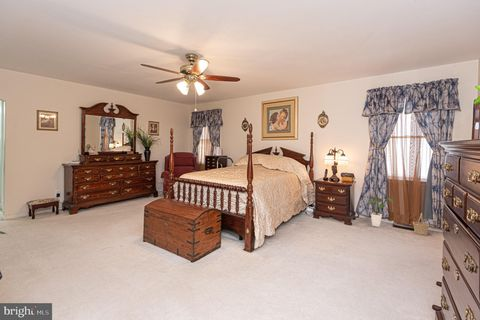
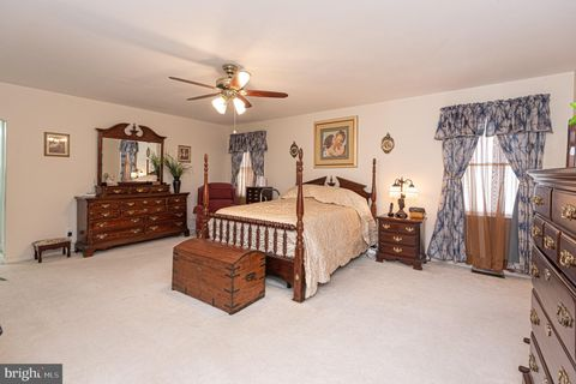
- basket (420, 222)
- house plant (377, 211)
